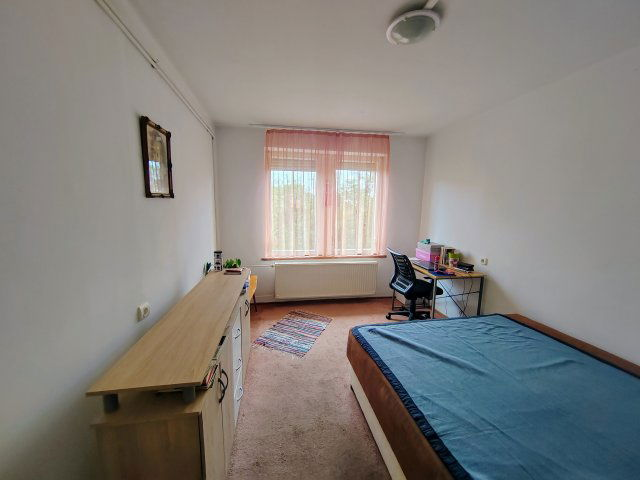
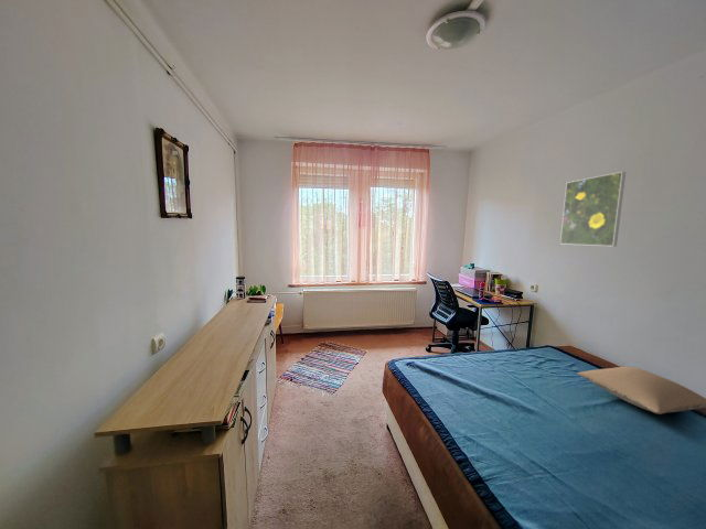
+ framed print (589, 212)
+ pillow (639, 387)
